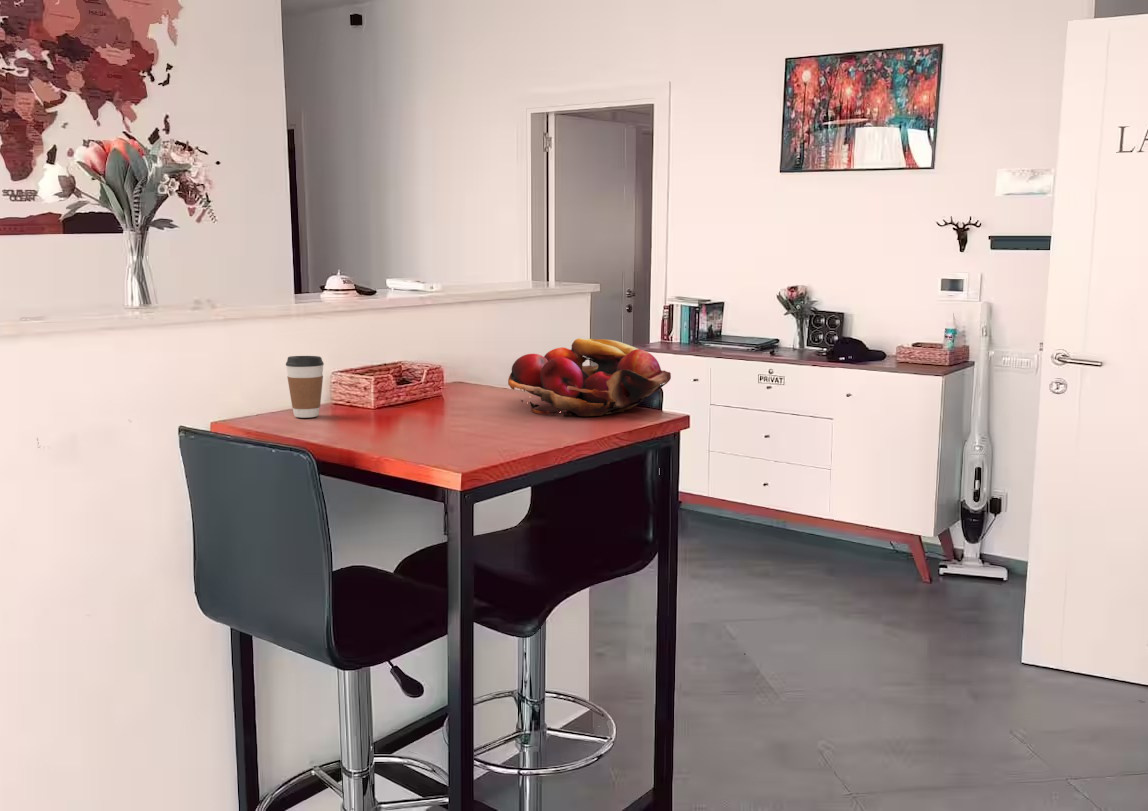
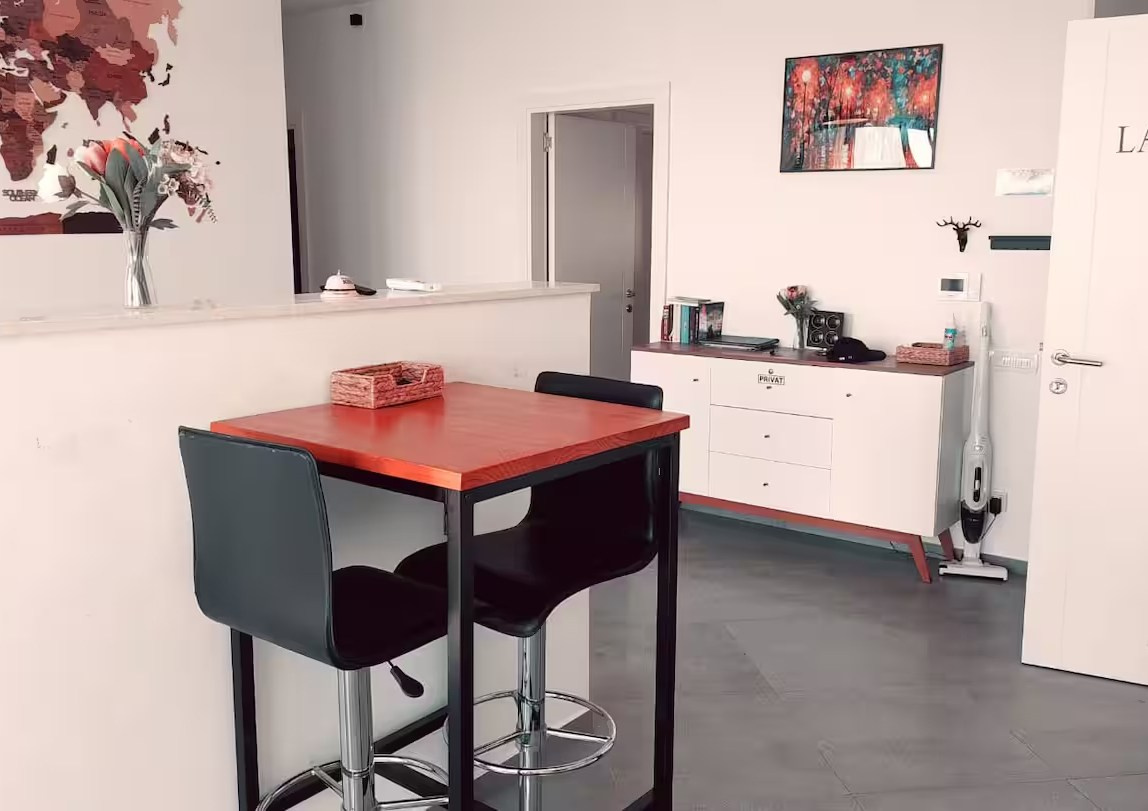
- coffee cup (305, 386)
- fruit basket (589, 374)
